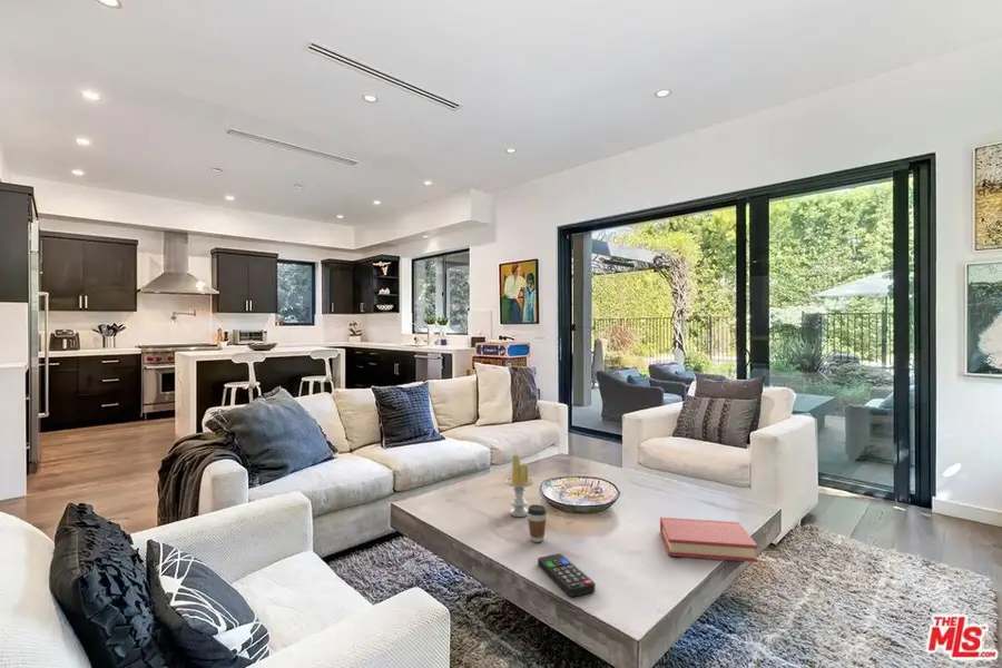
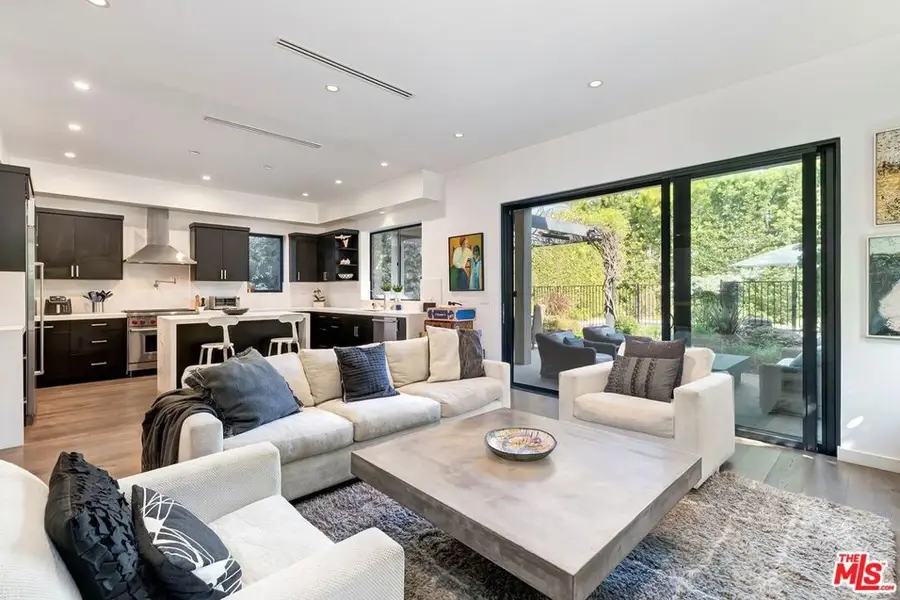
- hardback book (705, 538)
- remote control (564, 572)
- candle (519, 483)
- coffee cup (537, 523)
